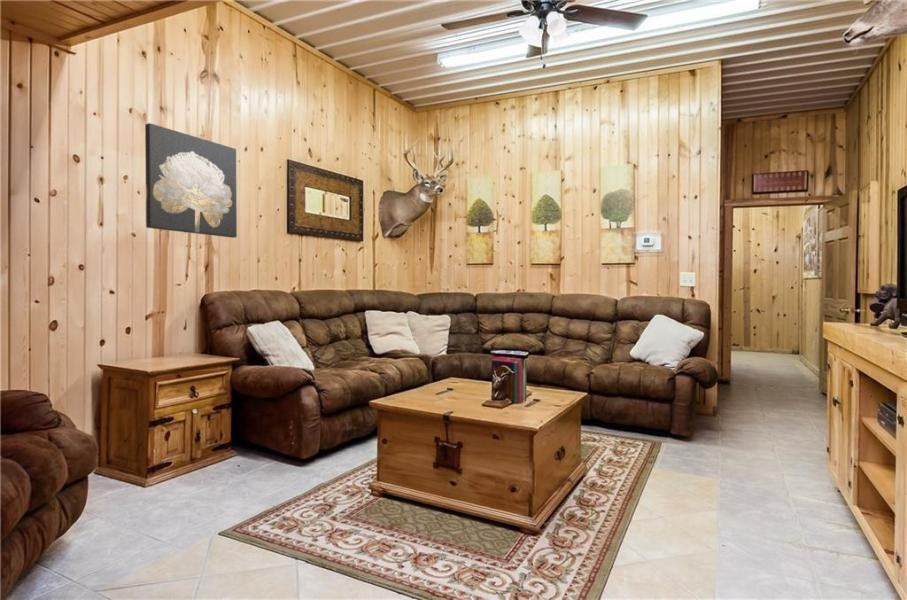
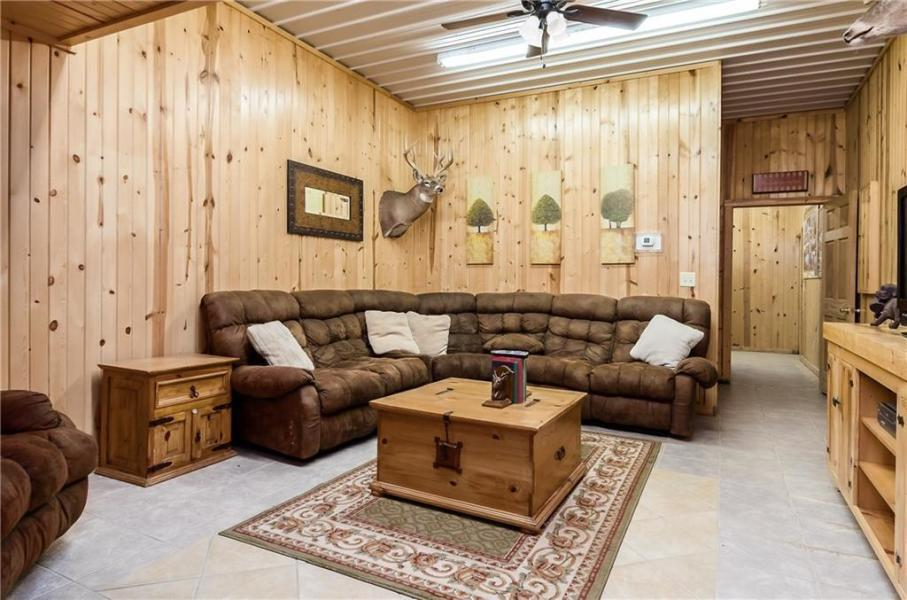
- wall art (194, 185)
